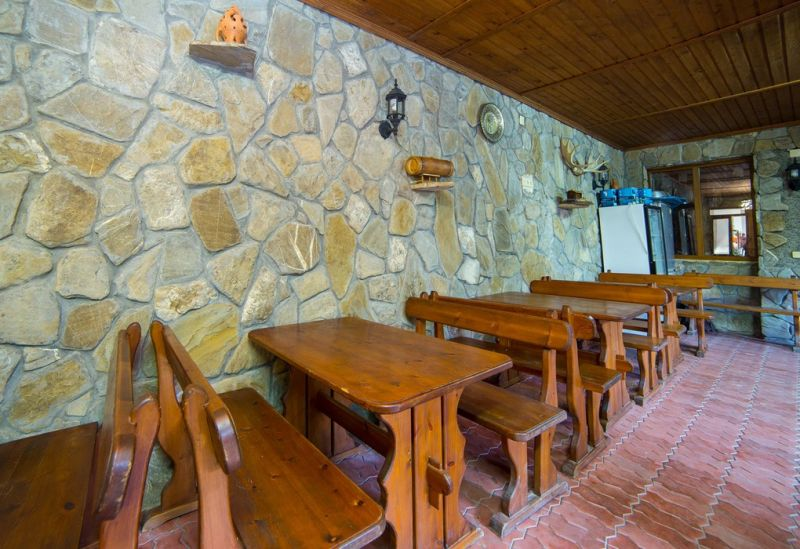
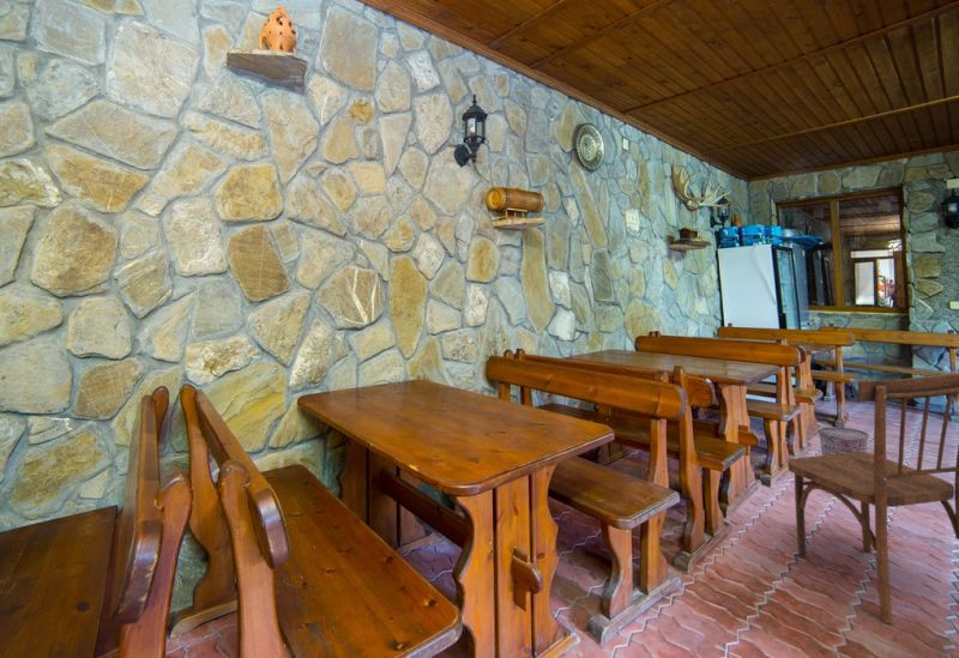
+ dining chair (873, 475)
+ waste bin (843, 452)
